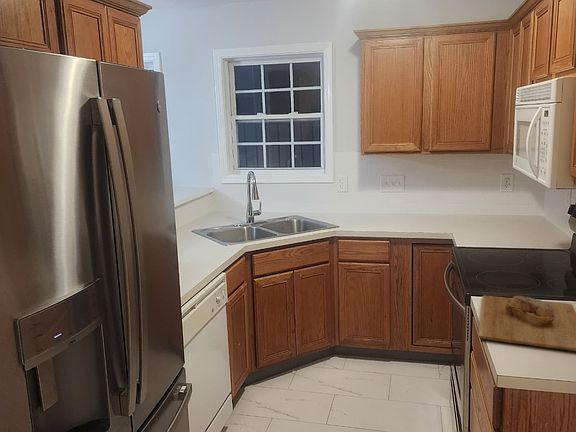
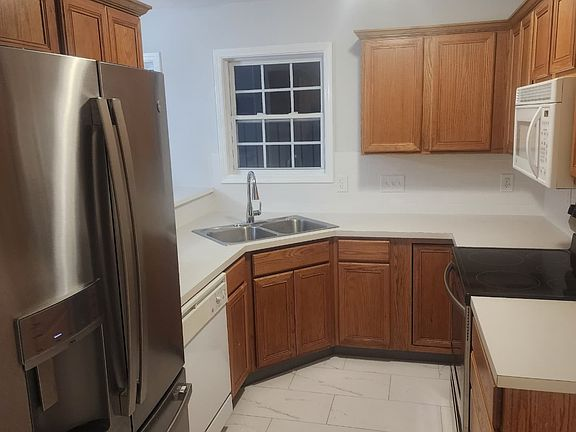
- cutting board (529, 310)
